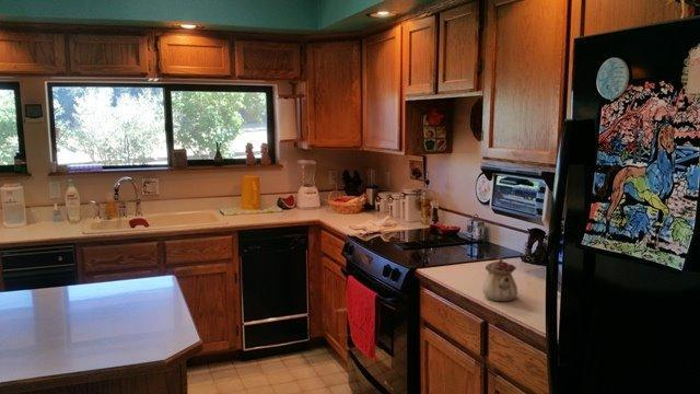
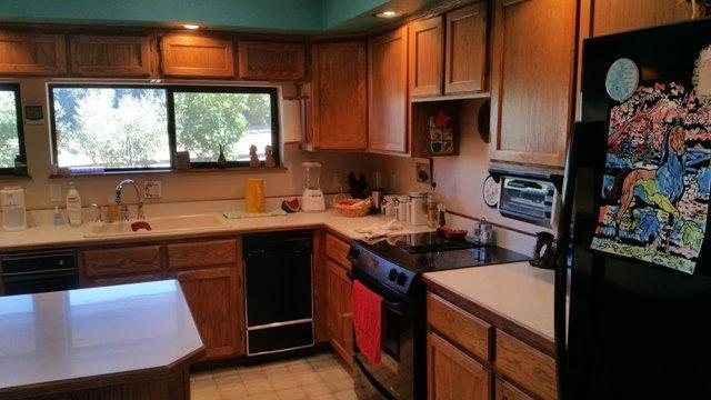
- teapot (499, 276)
